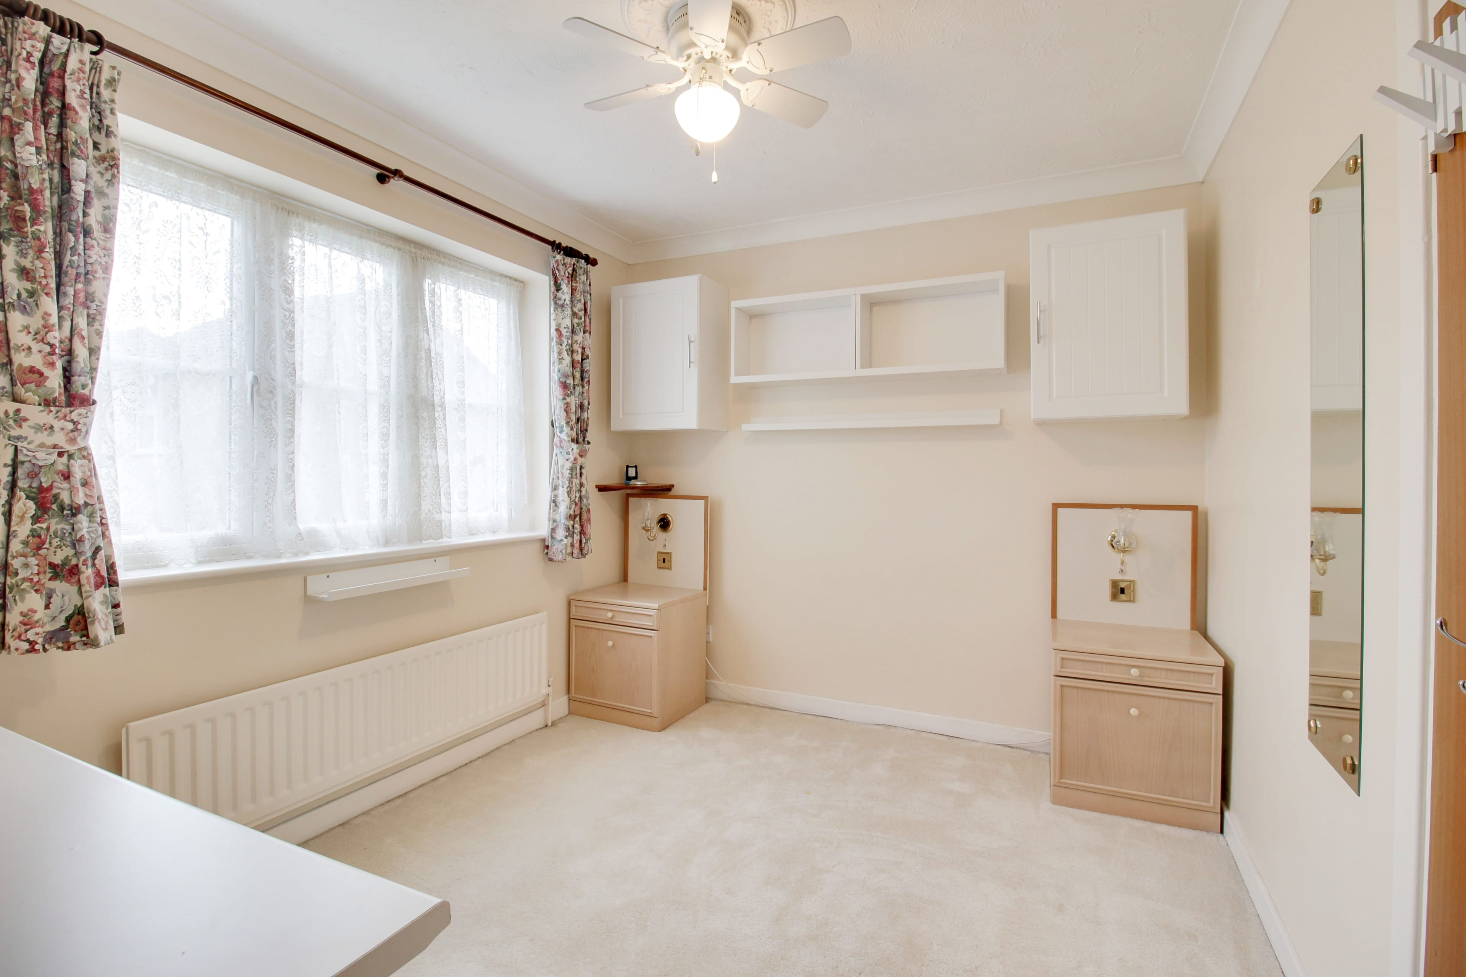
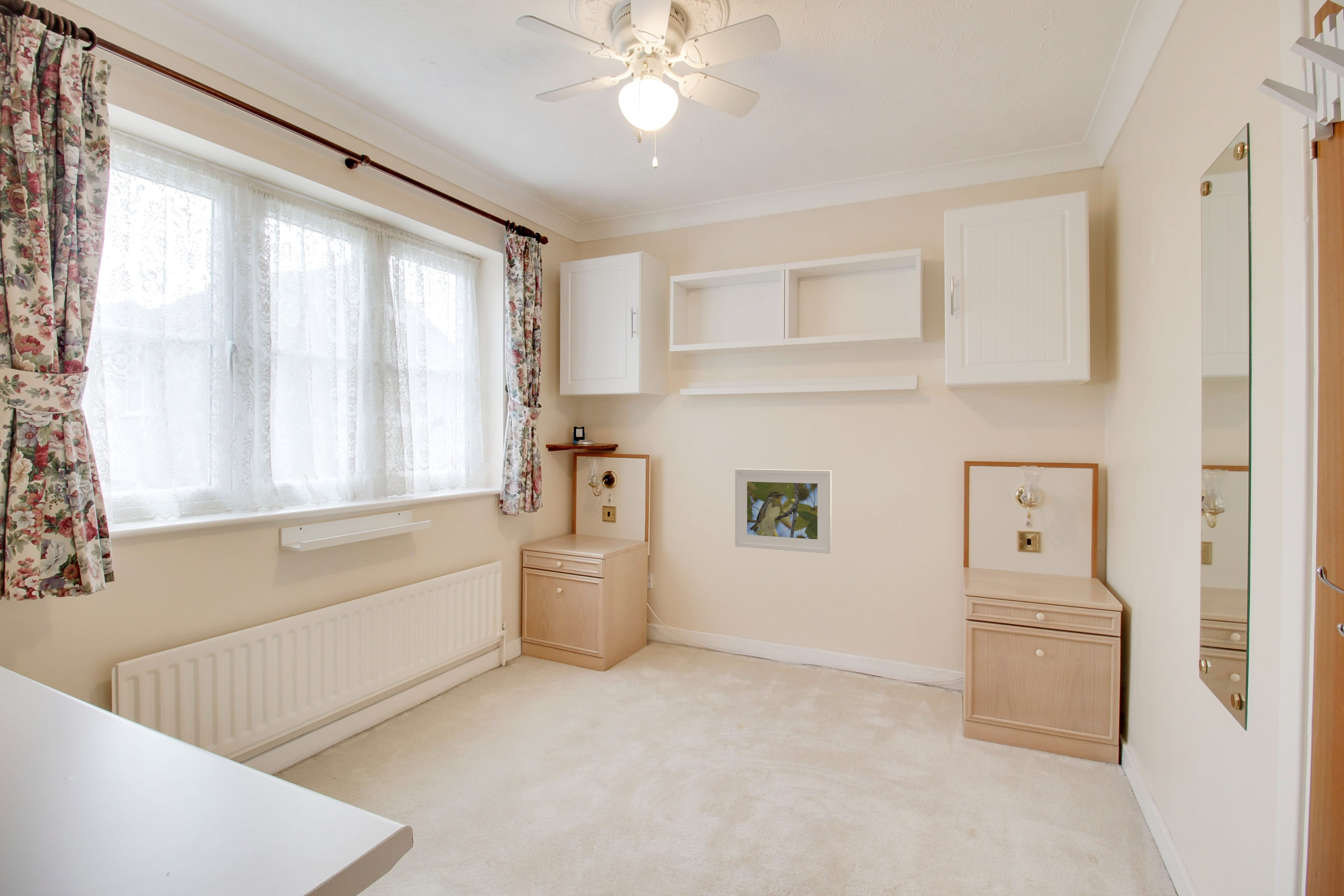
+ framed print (782, 510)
